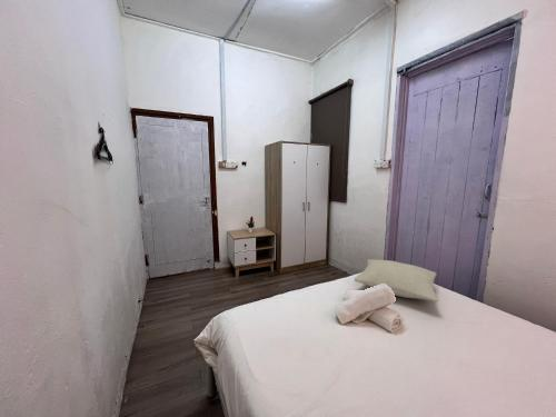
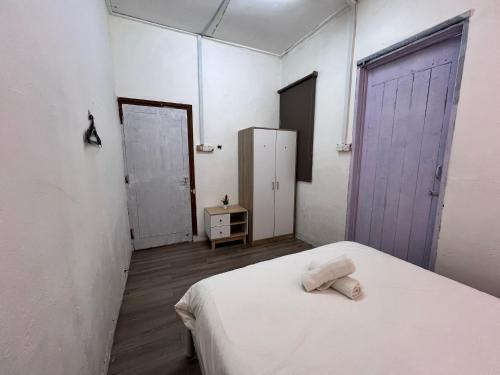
- pillow (396, 276)
